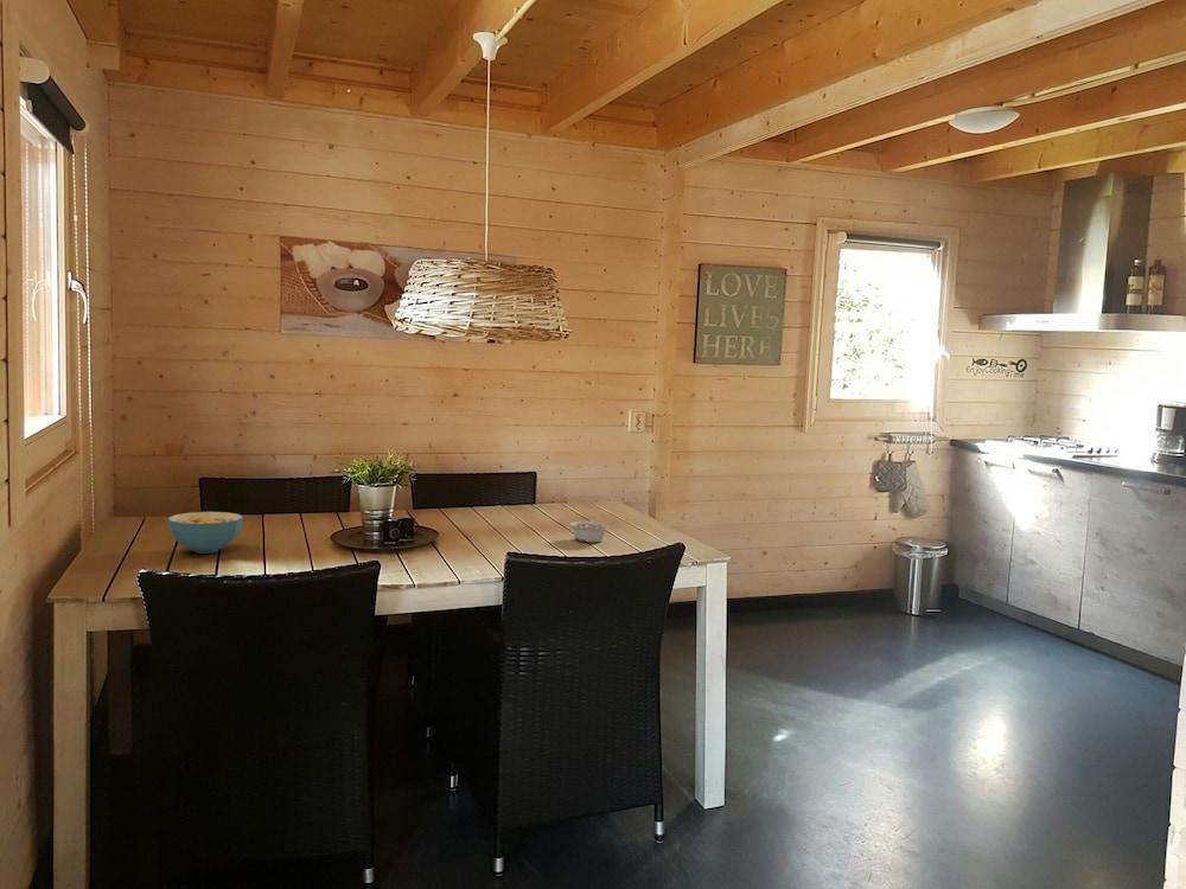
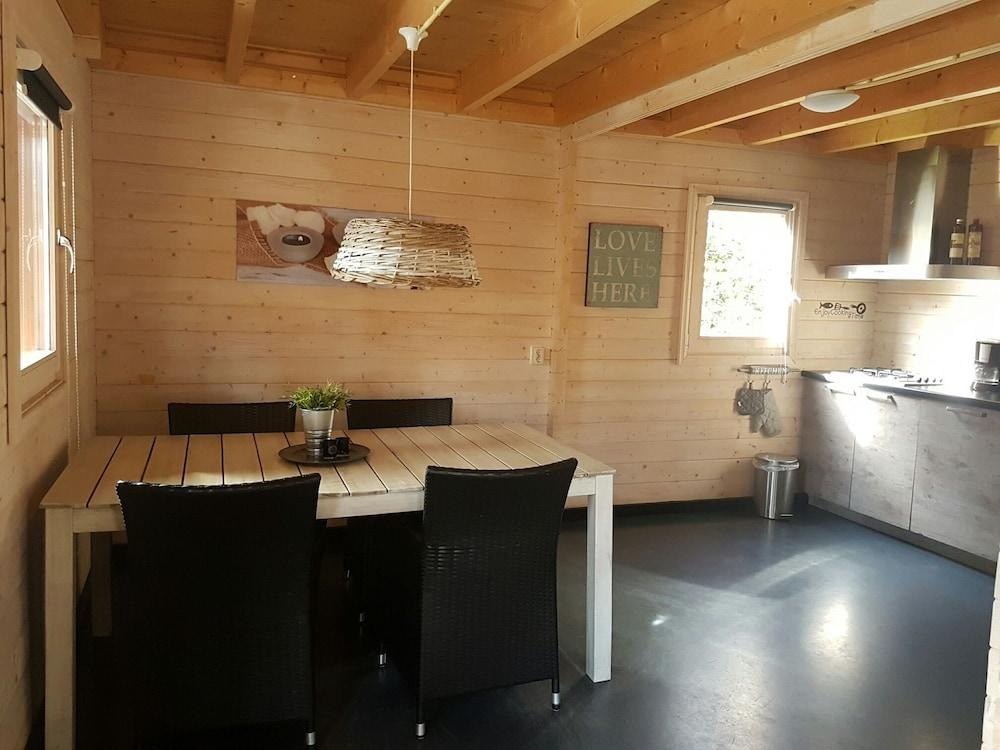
- legume (587, 530)
- cereal bowl (205, 533)
